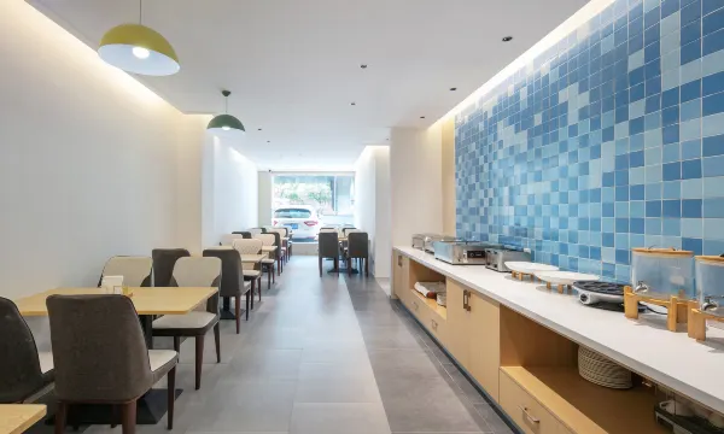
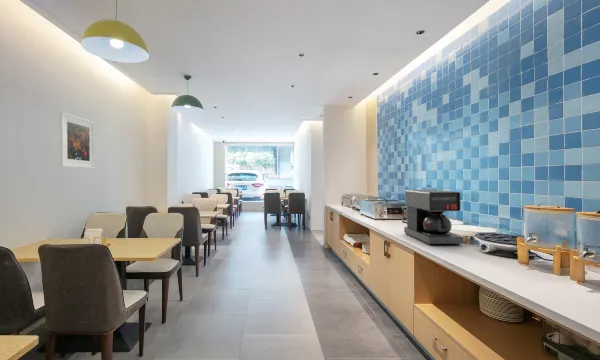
+ coffee maker (430, 214)
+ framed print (78, 142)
